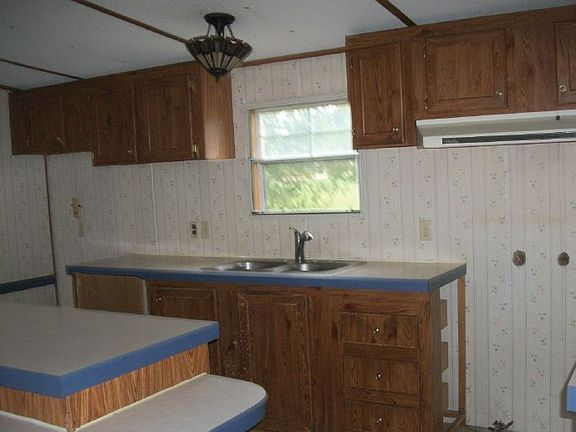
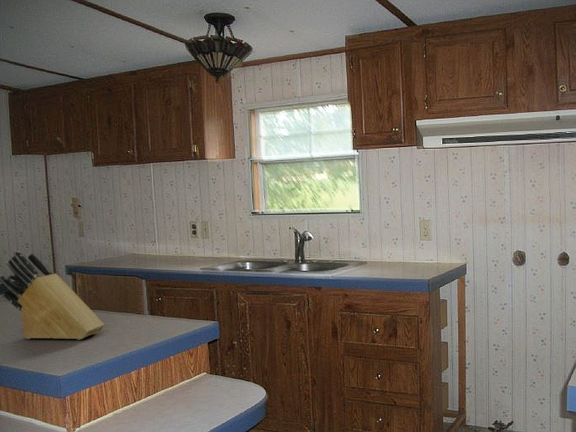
+ knife block (50, 293)
